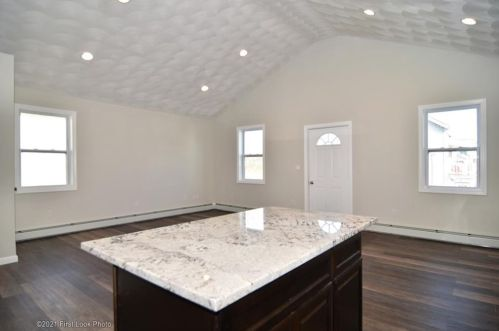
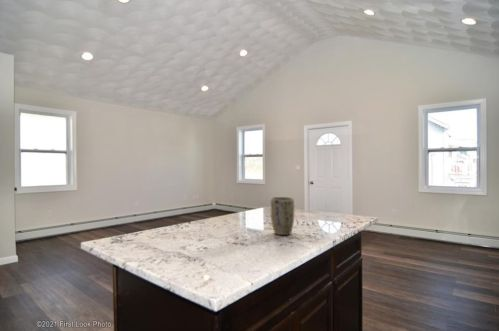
+ plant pot (282, 215)
